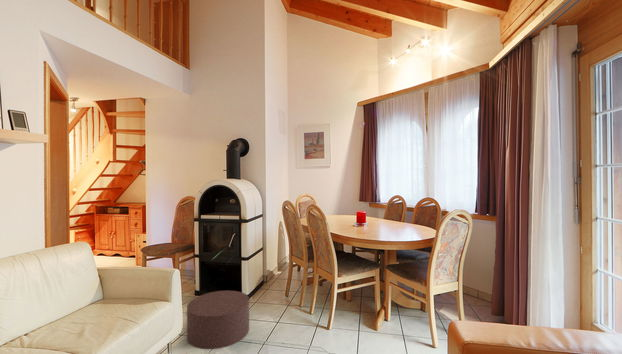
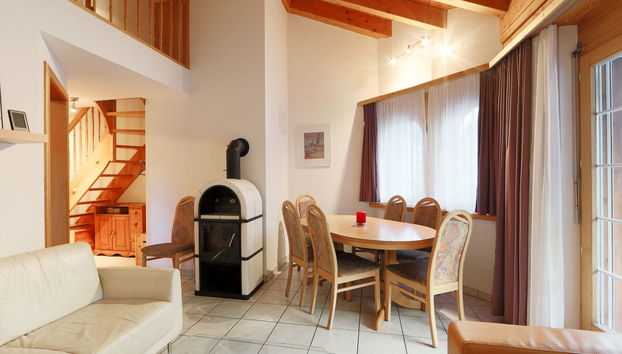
- ottoman (221, 316)
